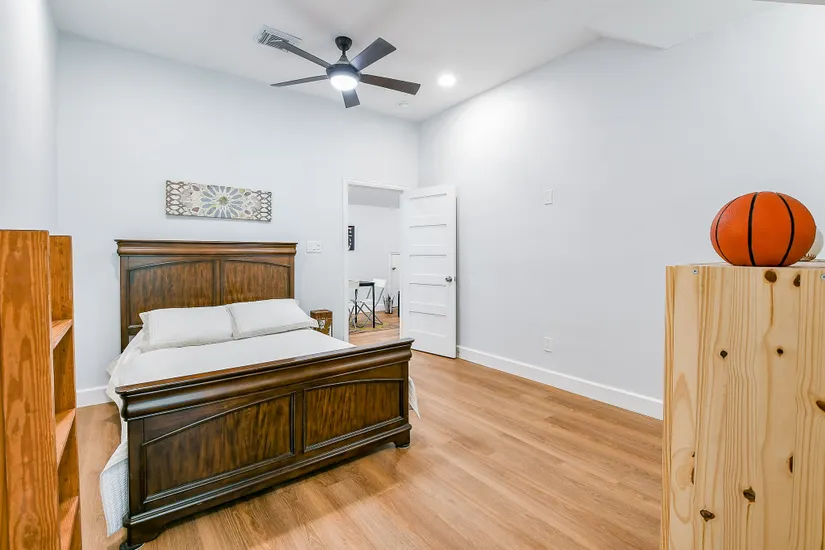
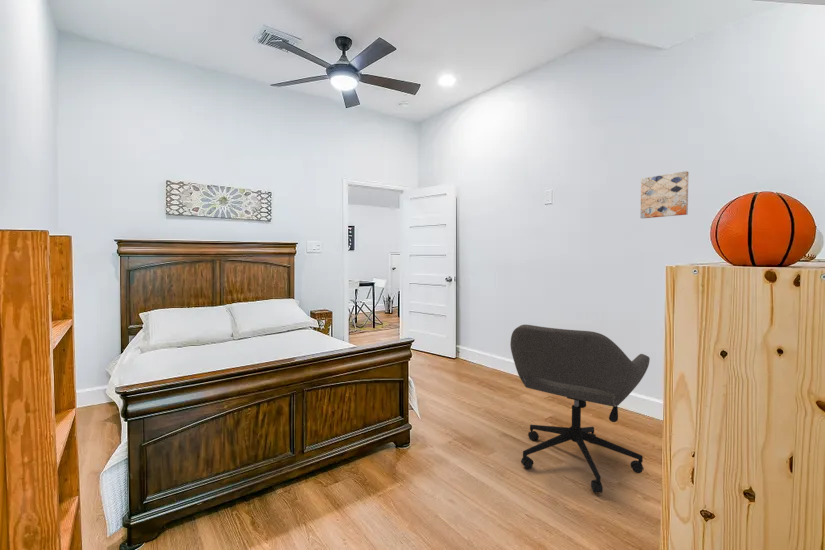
+ wall art (663, 195)
+ office chair (575, 391)
